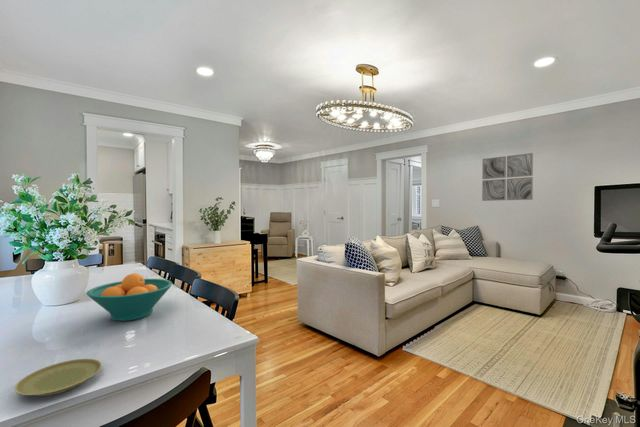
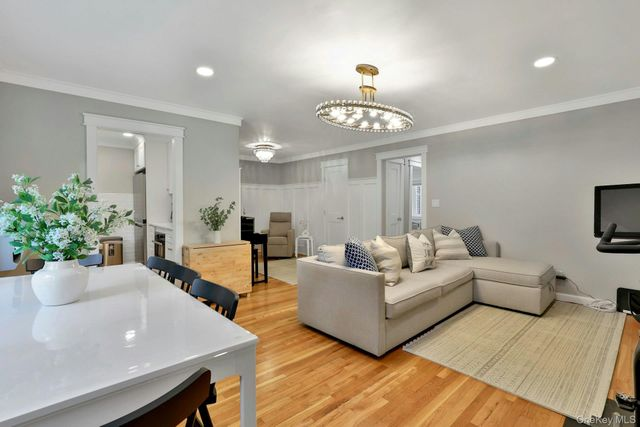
- fruit bowl (132, 294)
- plate (61, 378)
- wall art (505, 177)
